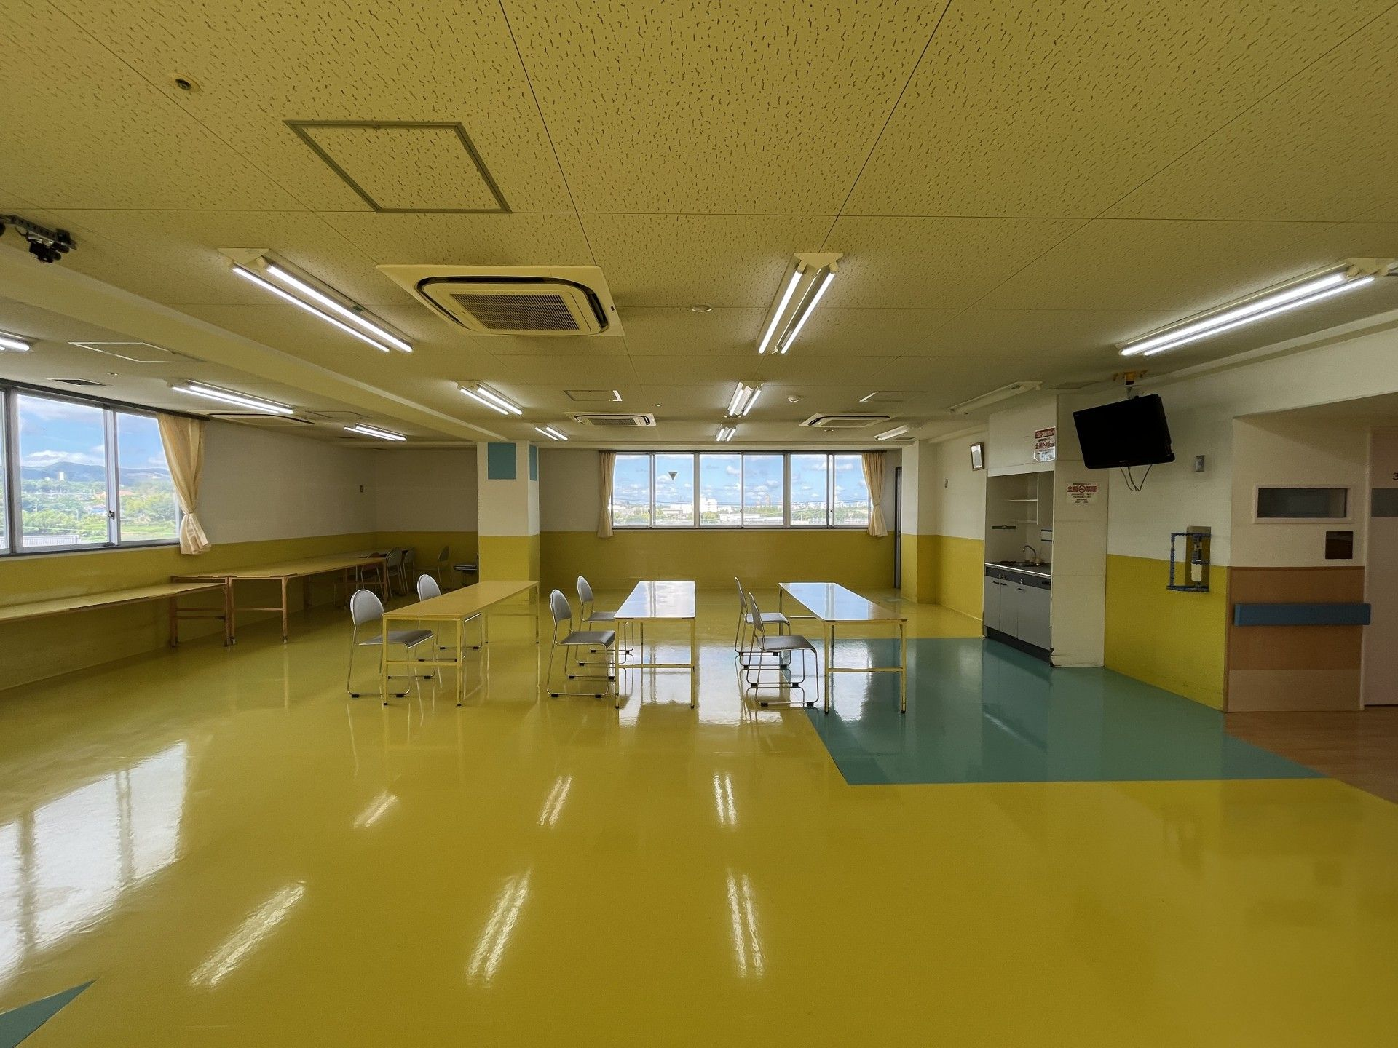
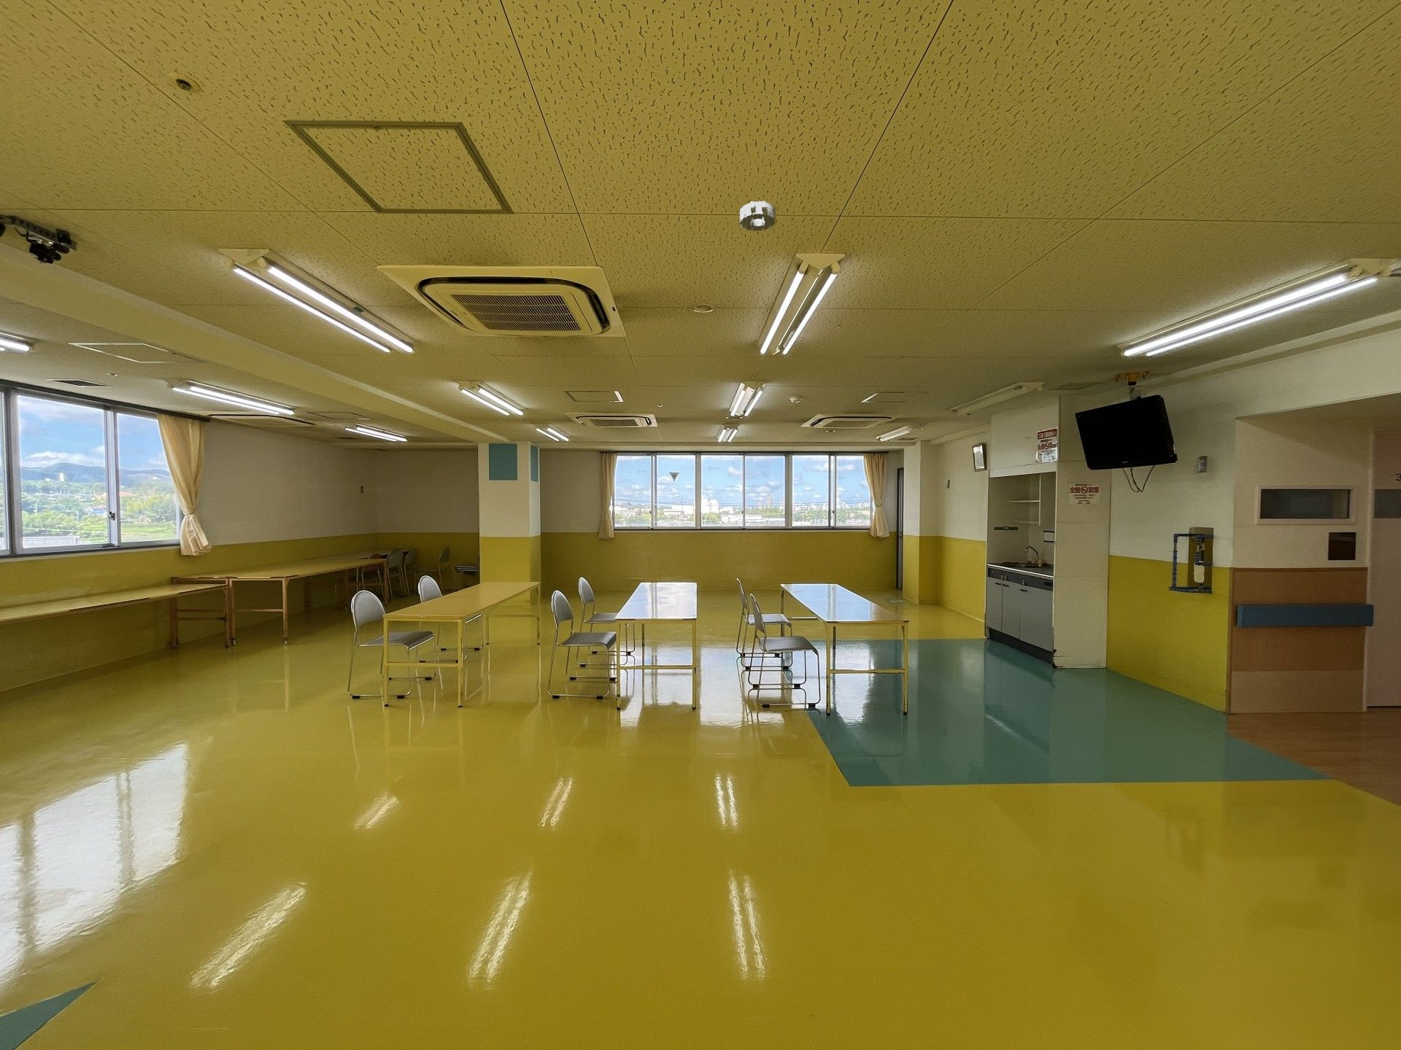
+ smoke detector (758, 215)
